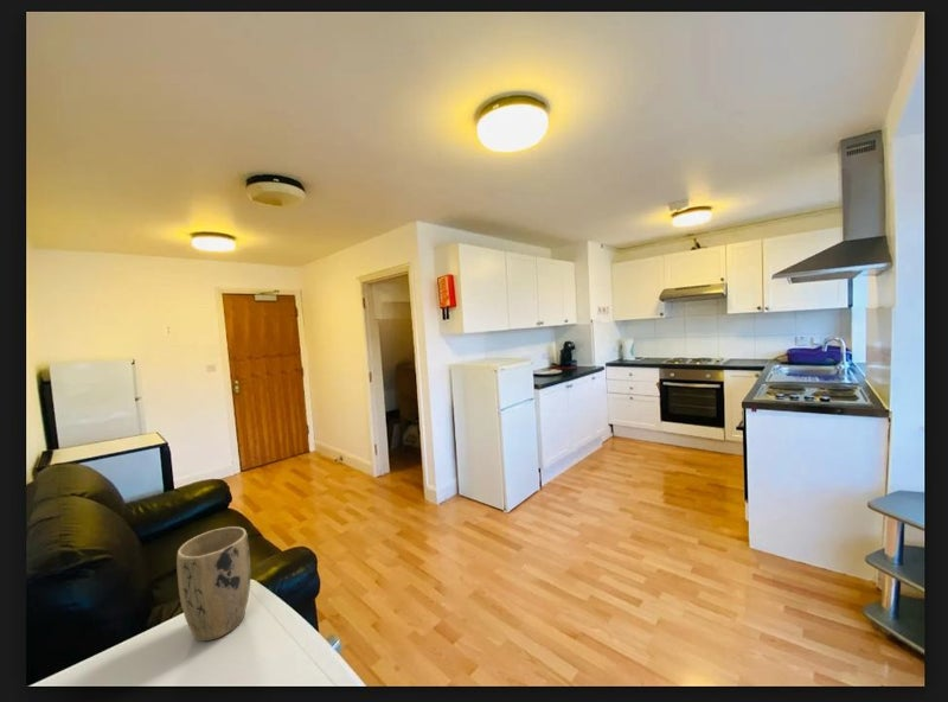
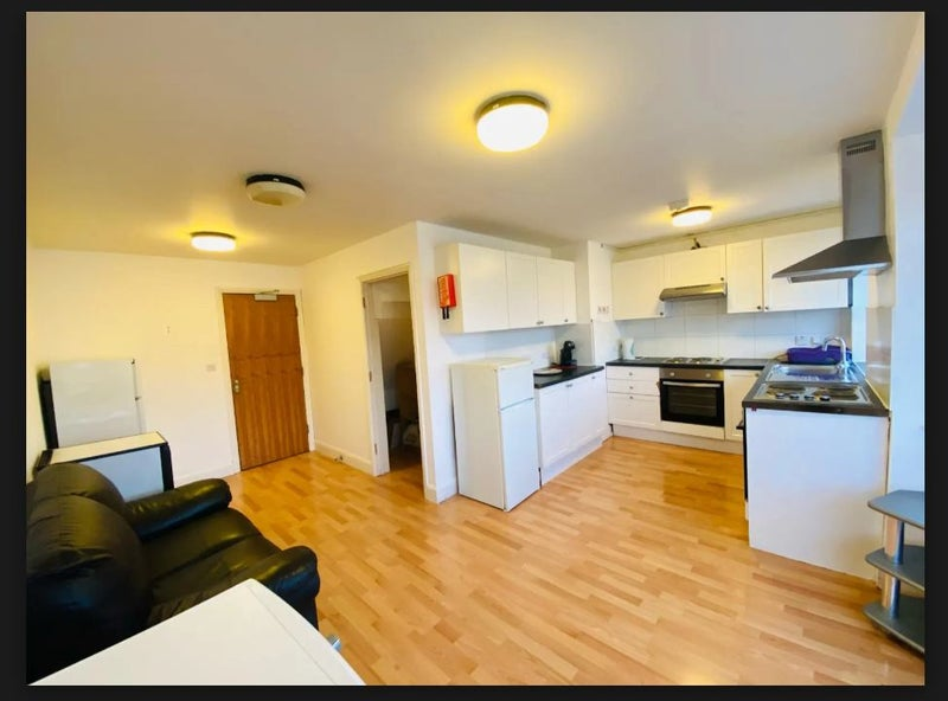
- plant pot (217, 582)
